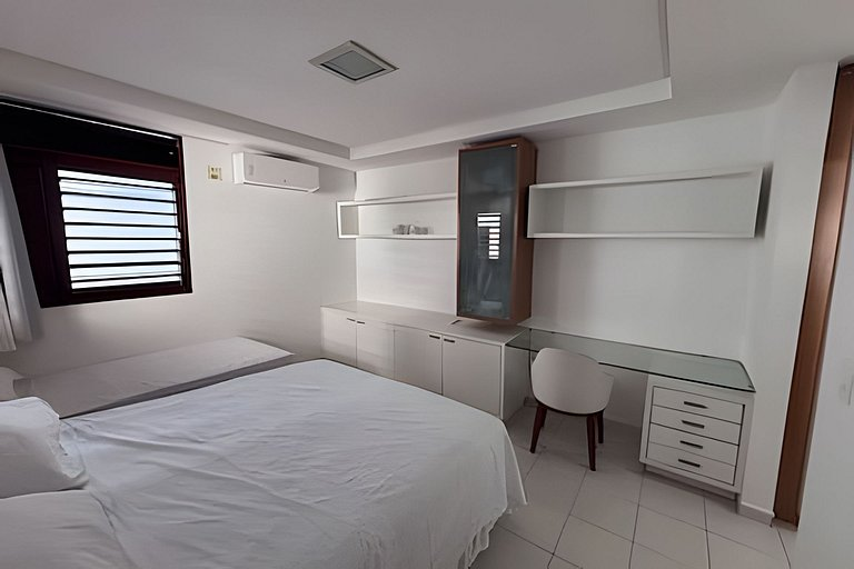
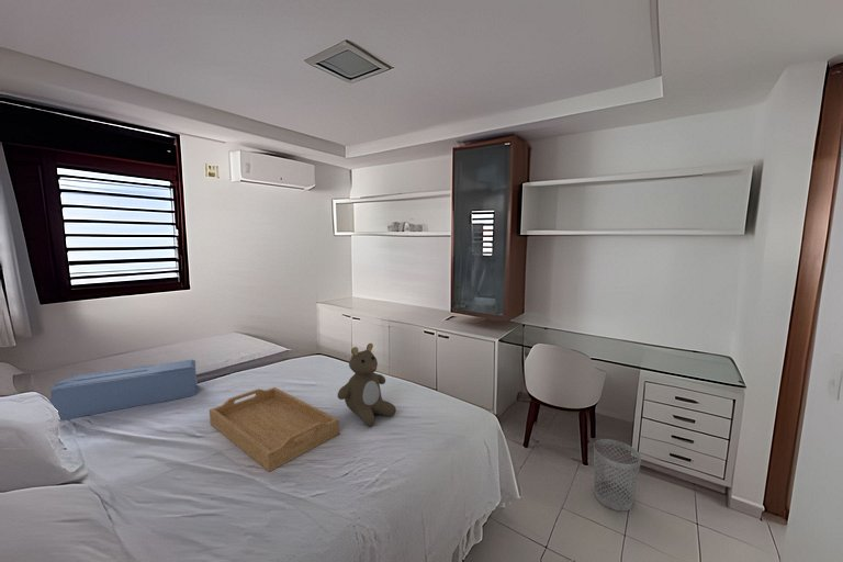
+ cushion (131, 386)
+ serving tray (272, 419)
+ wastebasket (615, 474)
+ teddy bear (369, 381)
